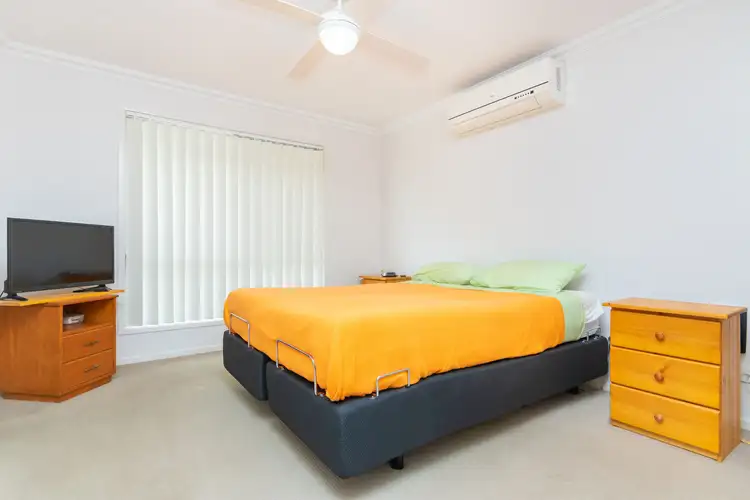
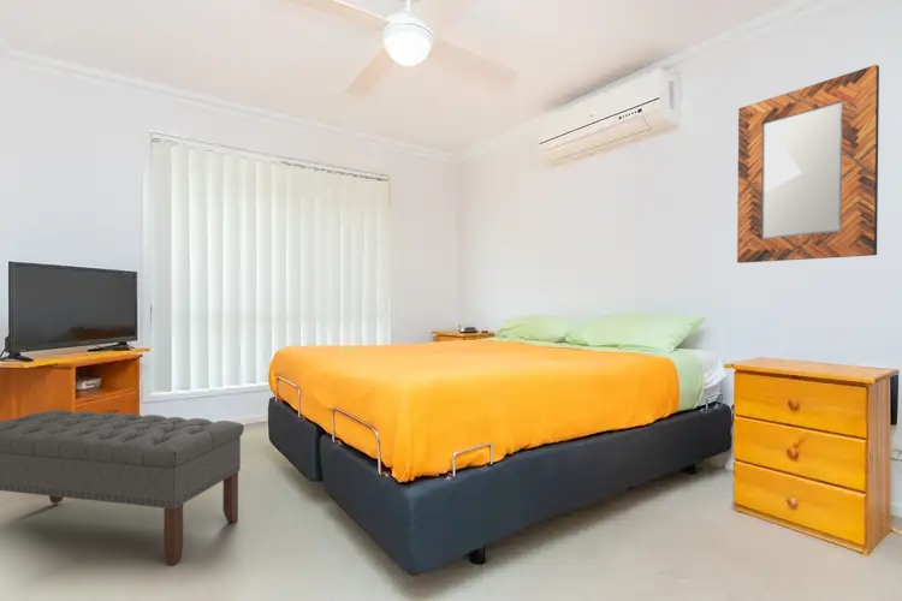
+ bench (107, 476)
+ home mirror (800, 174)
